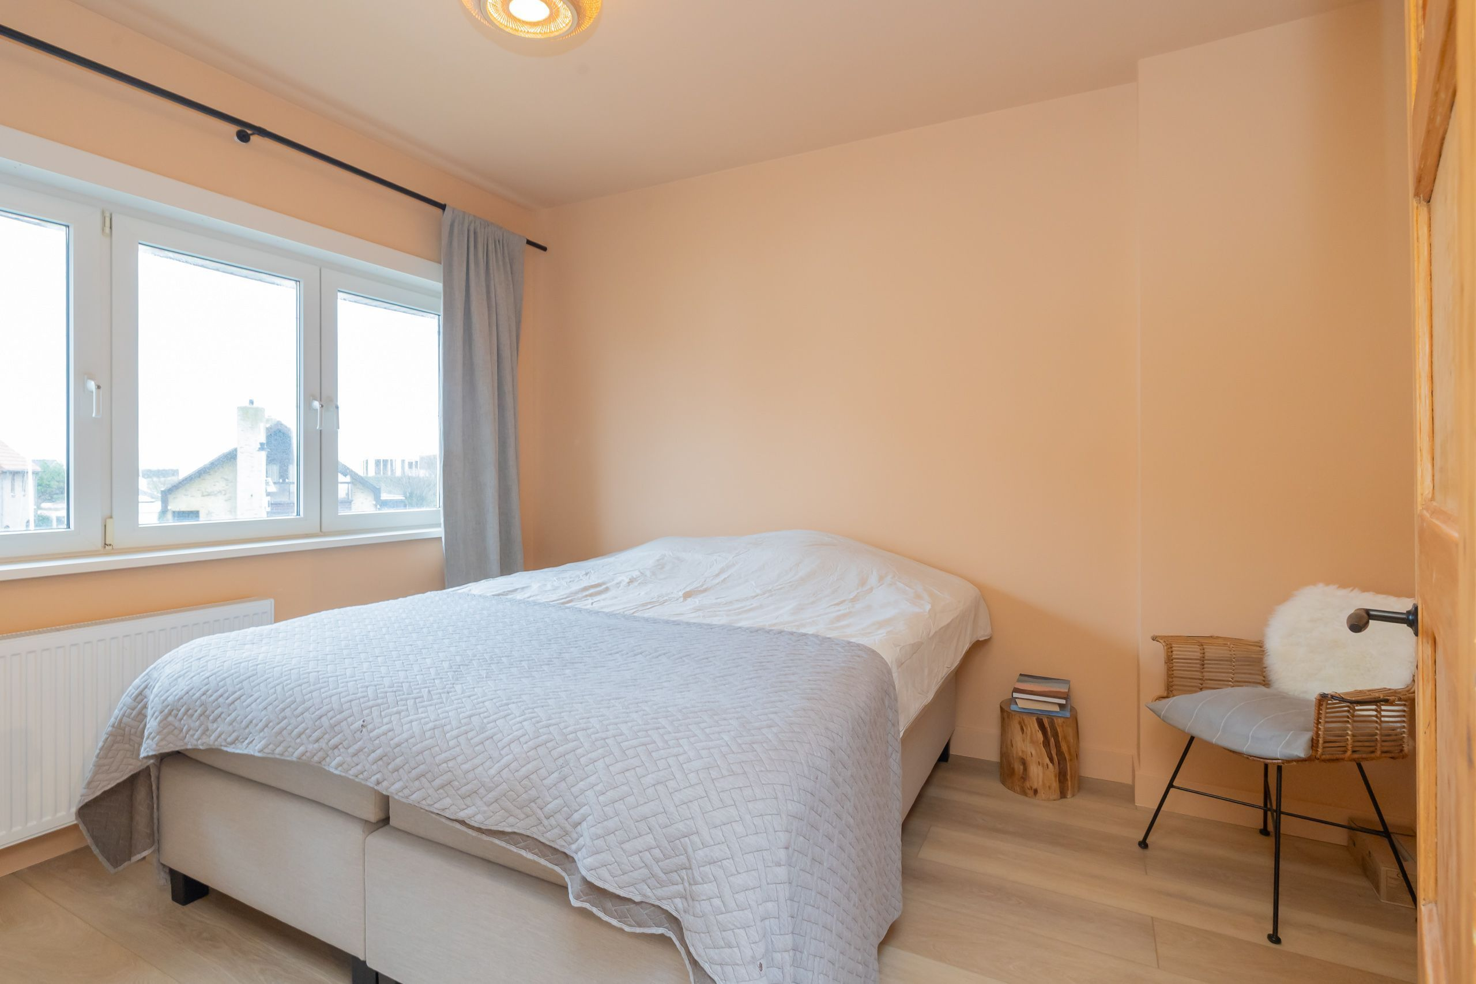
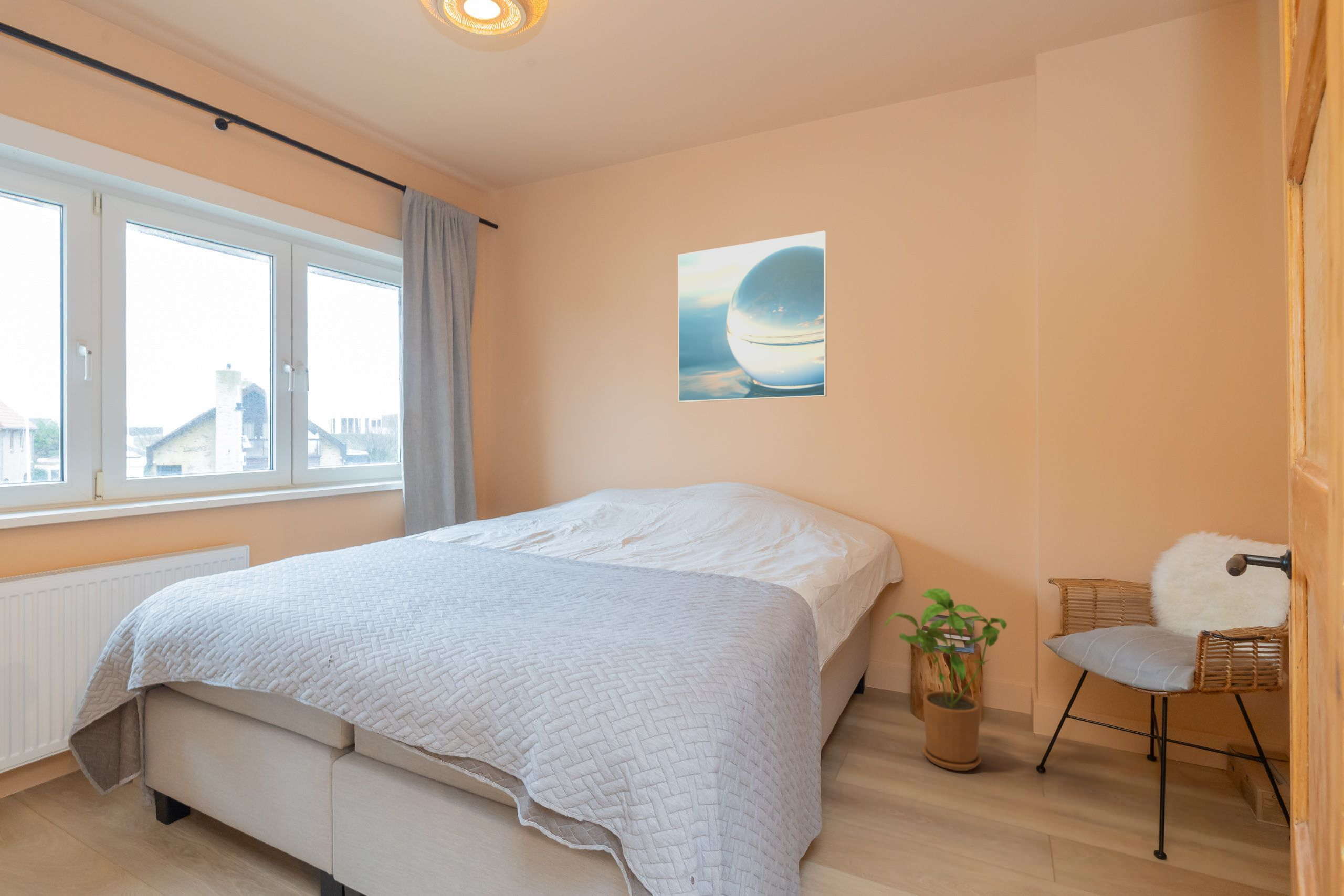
+ house plant (941, 672)
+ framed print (748, 321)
